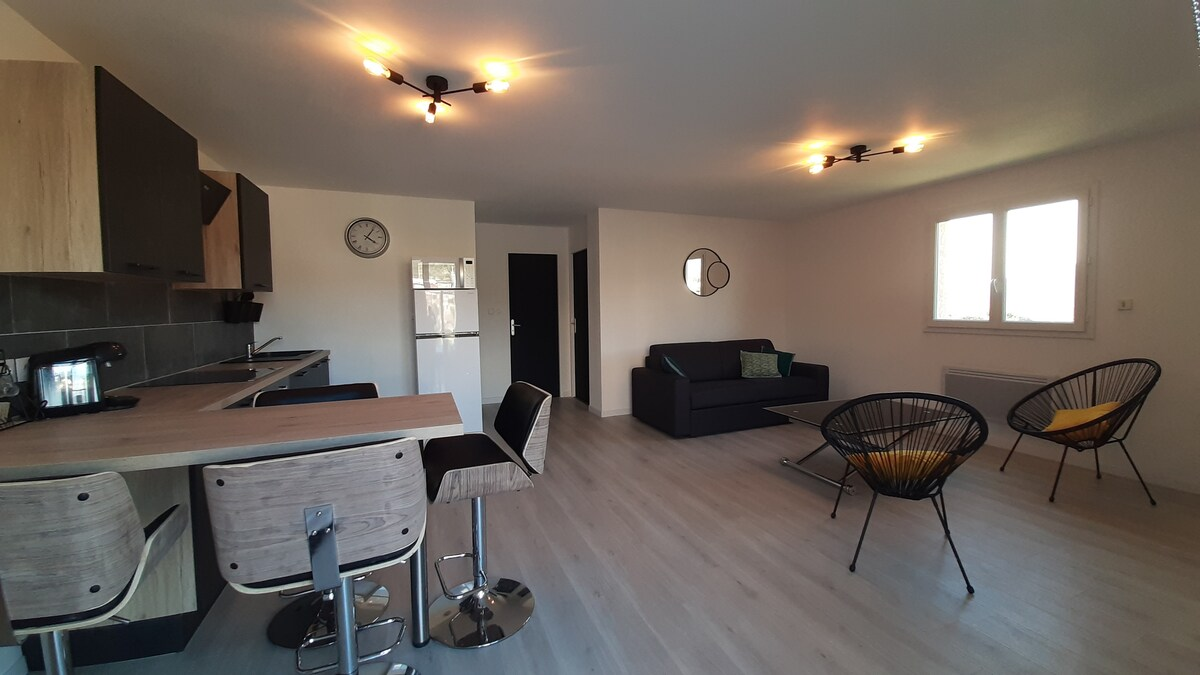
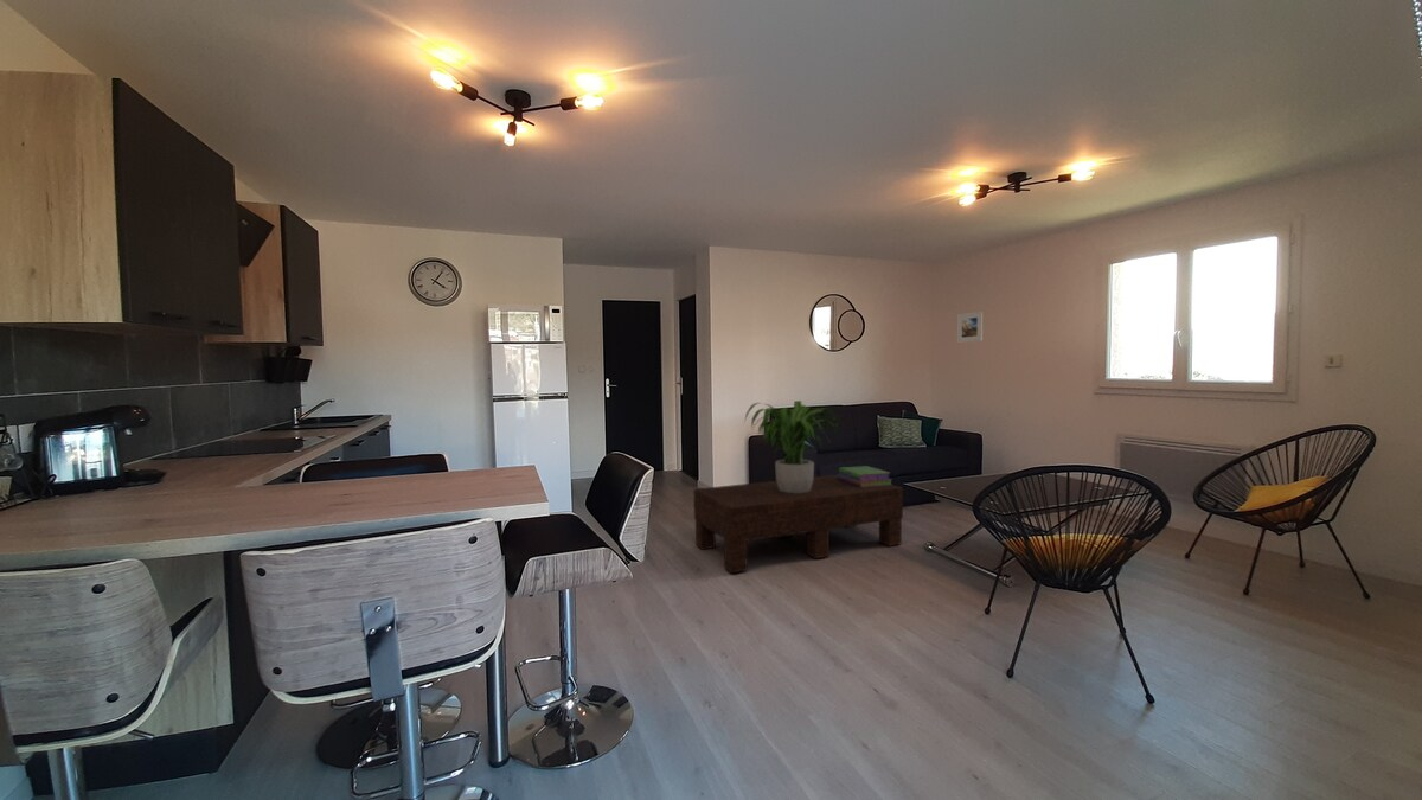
+ potted plant (790, 446)
+ coffee table (798, 516)
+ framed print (969, 327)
+ stack of books (864, 475)
